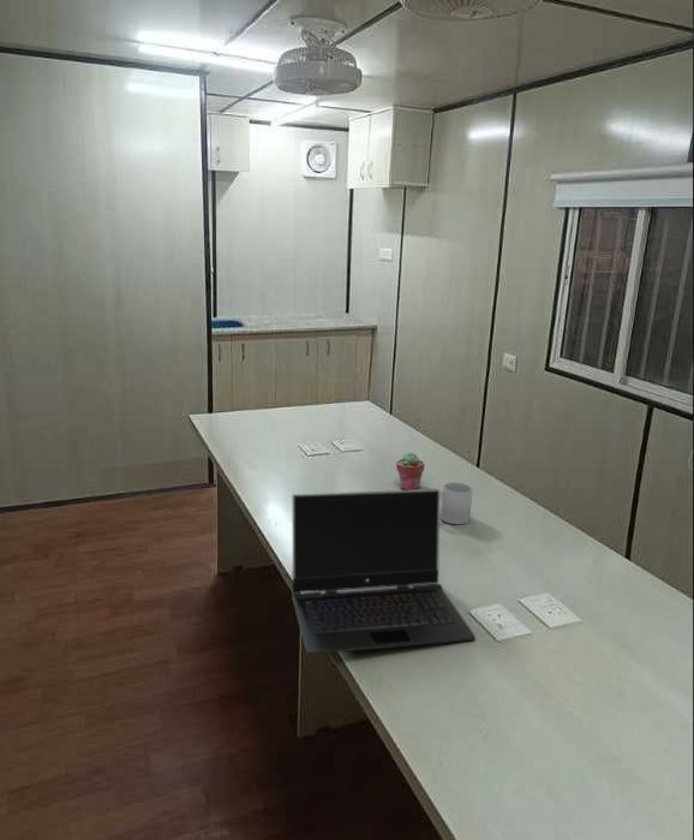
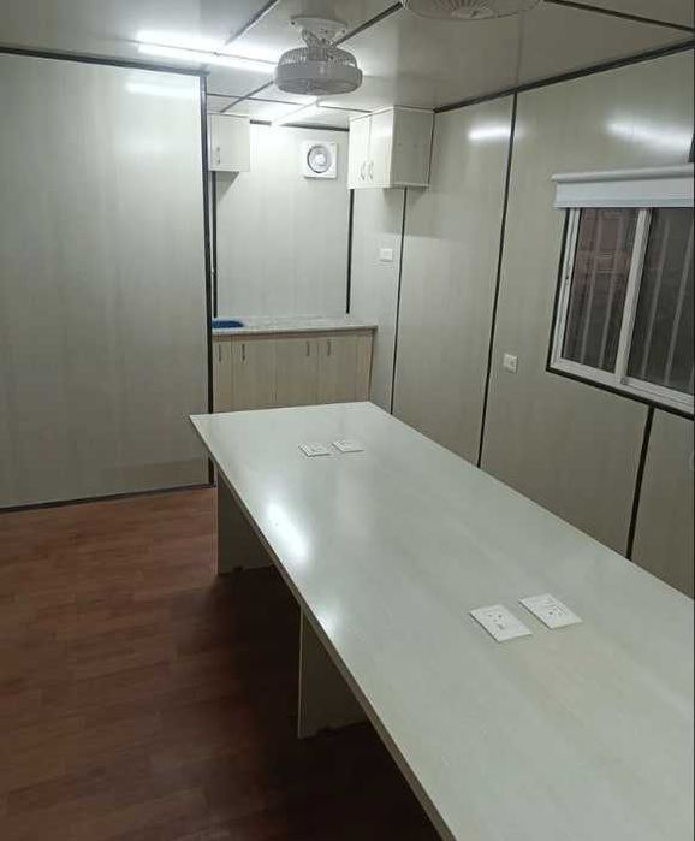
- potted succulent (409, 469)
- mug (449, 502)
- laptop computer (379, 566)
